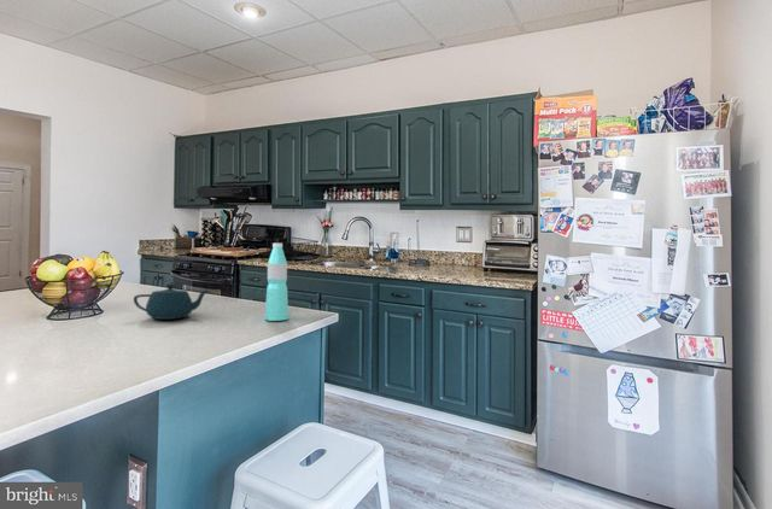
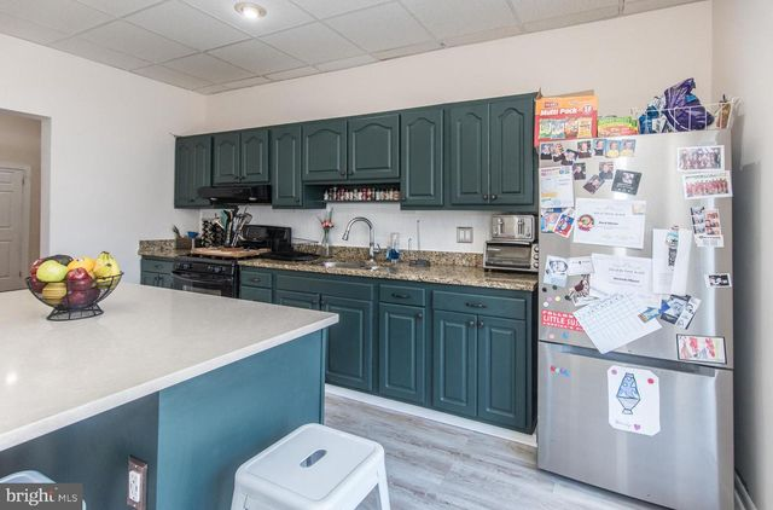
- water bottle (276, 281)
- teapot (171, 300)
